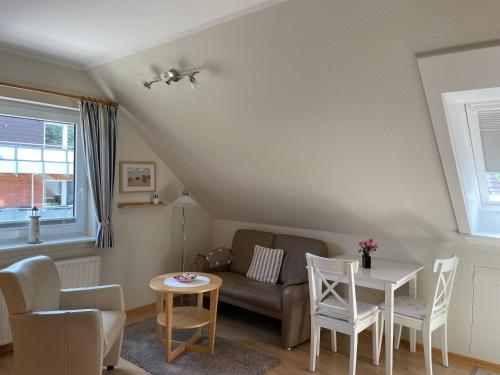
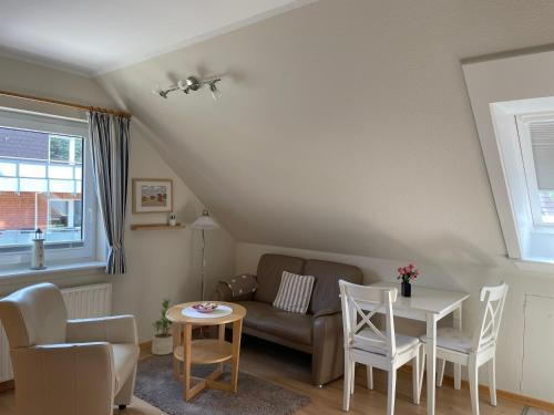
+ potted plant (163, 323)
